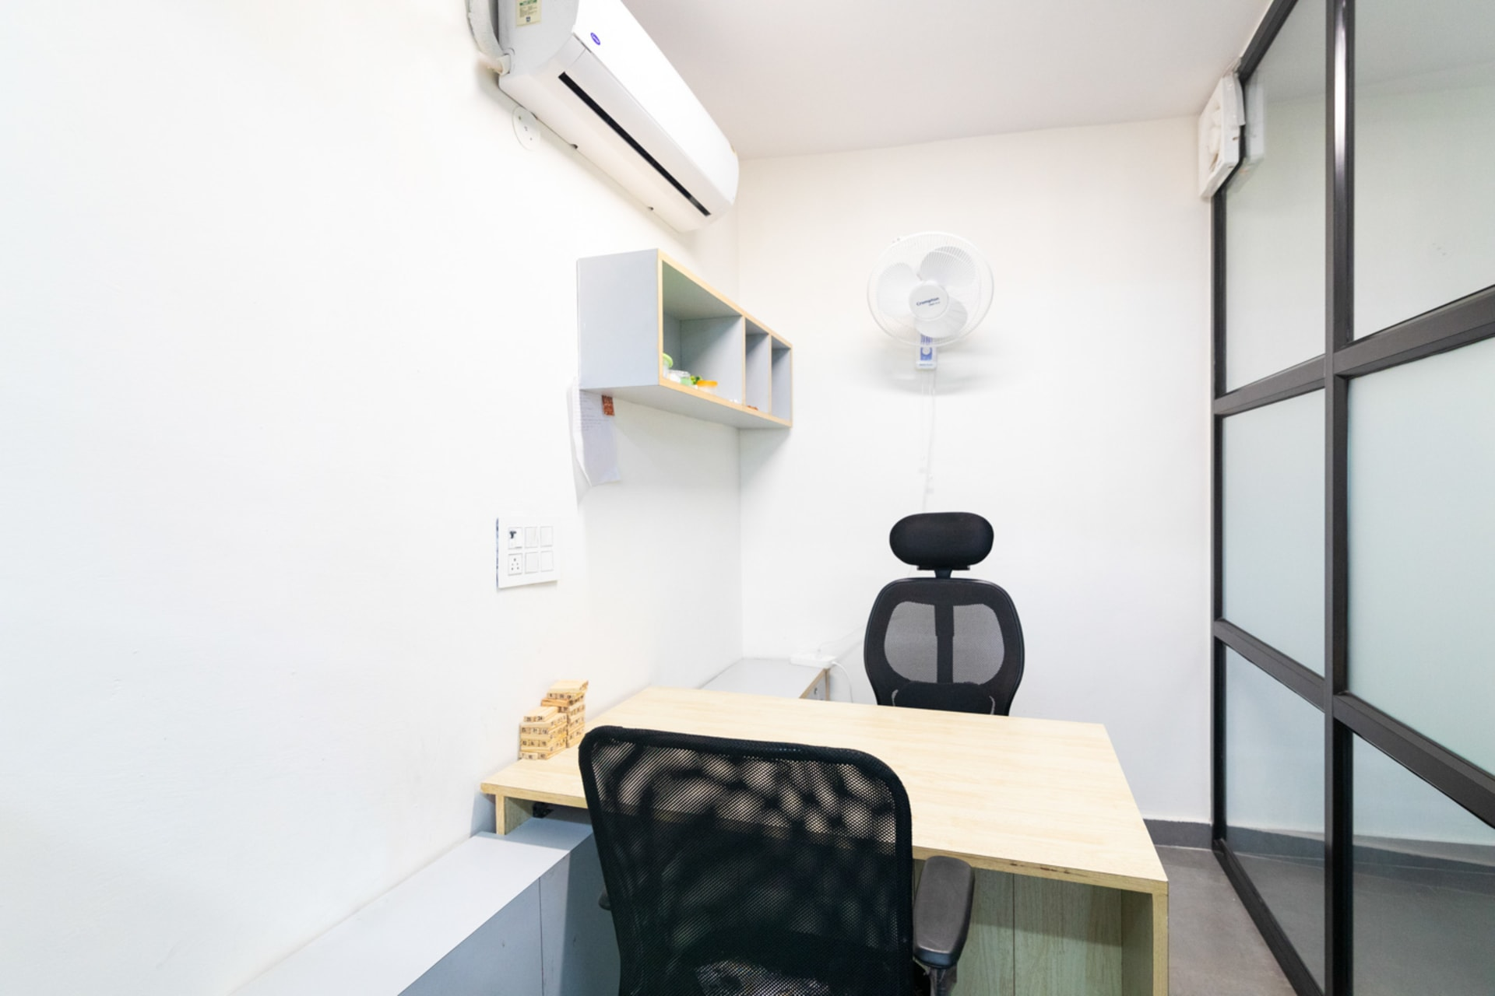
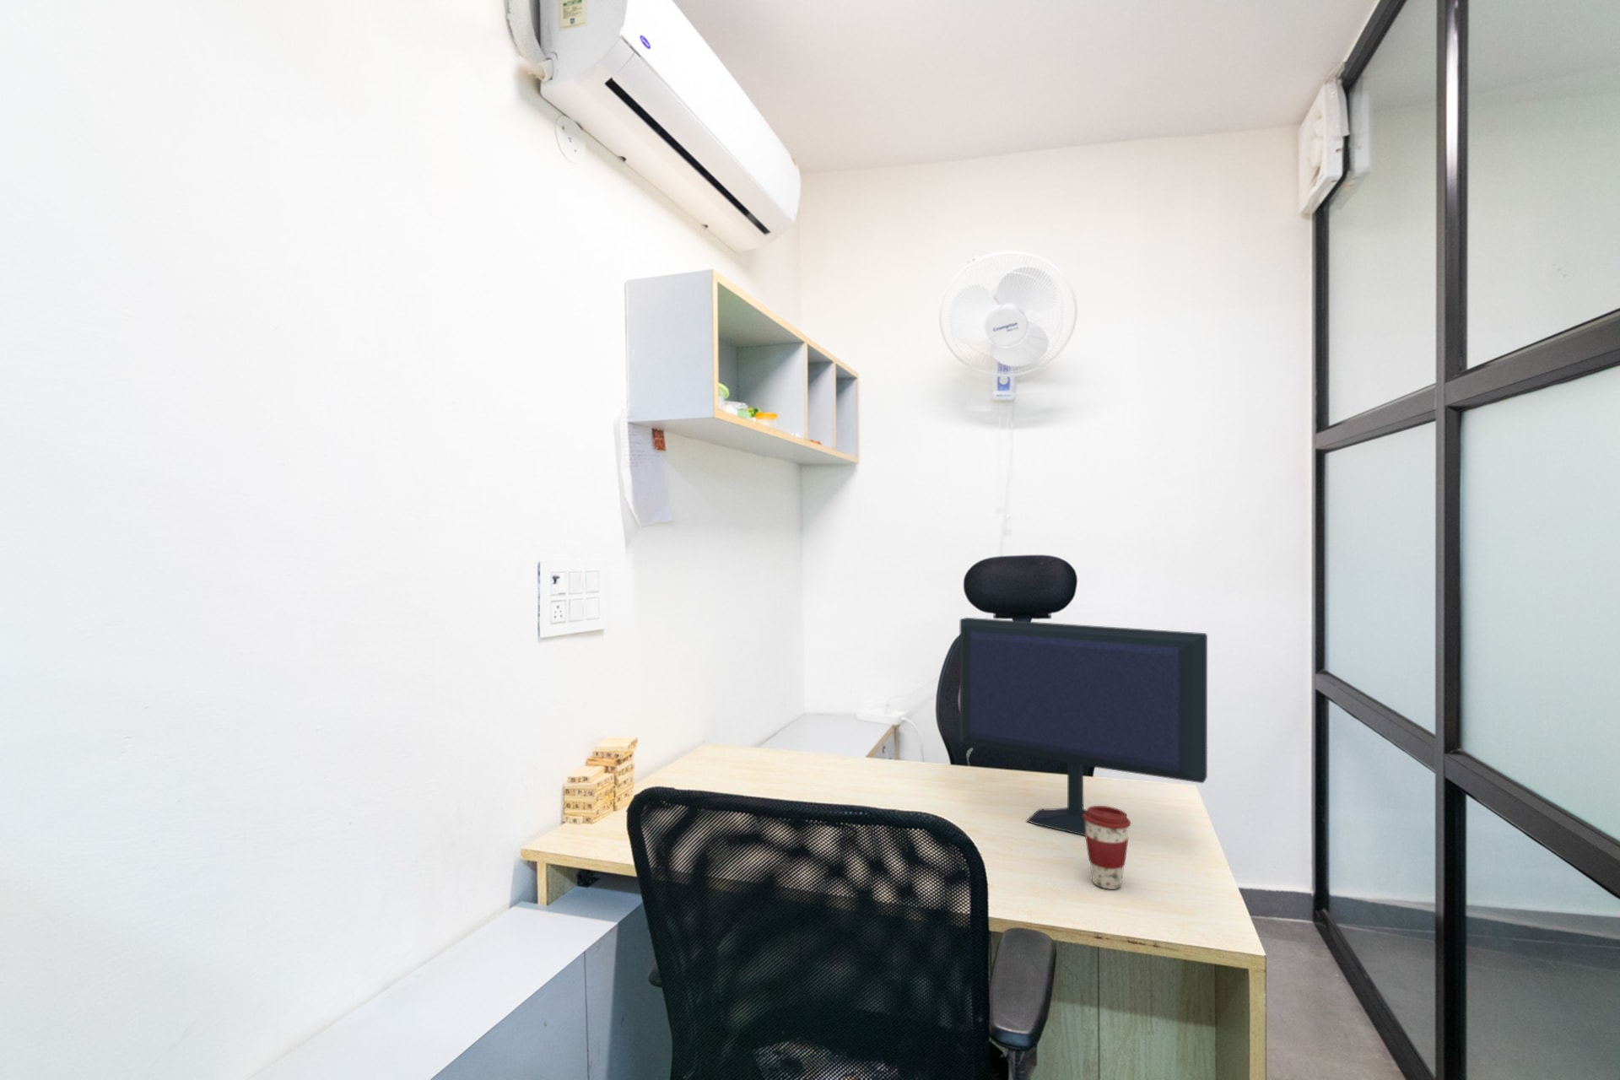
+ computer monitor (1073, 724)
+ coffee cup (1107, 847)
